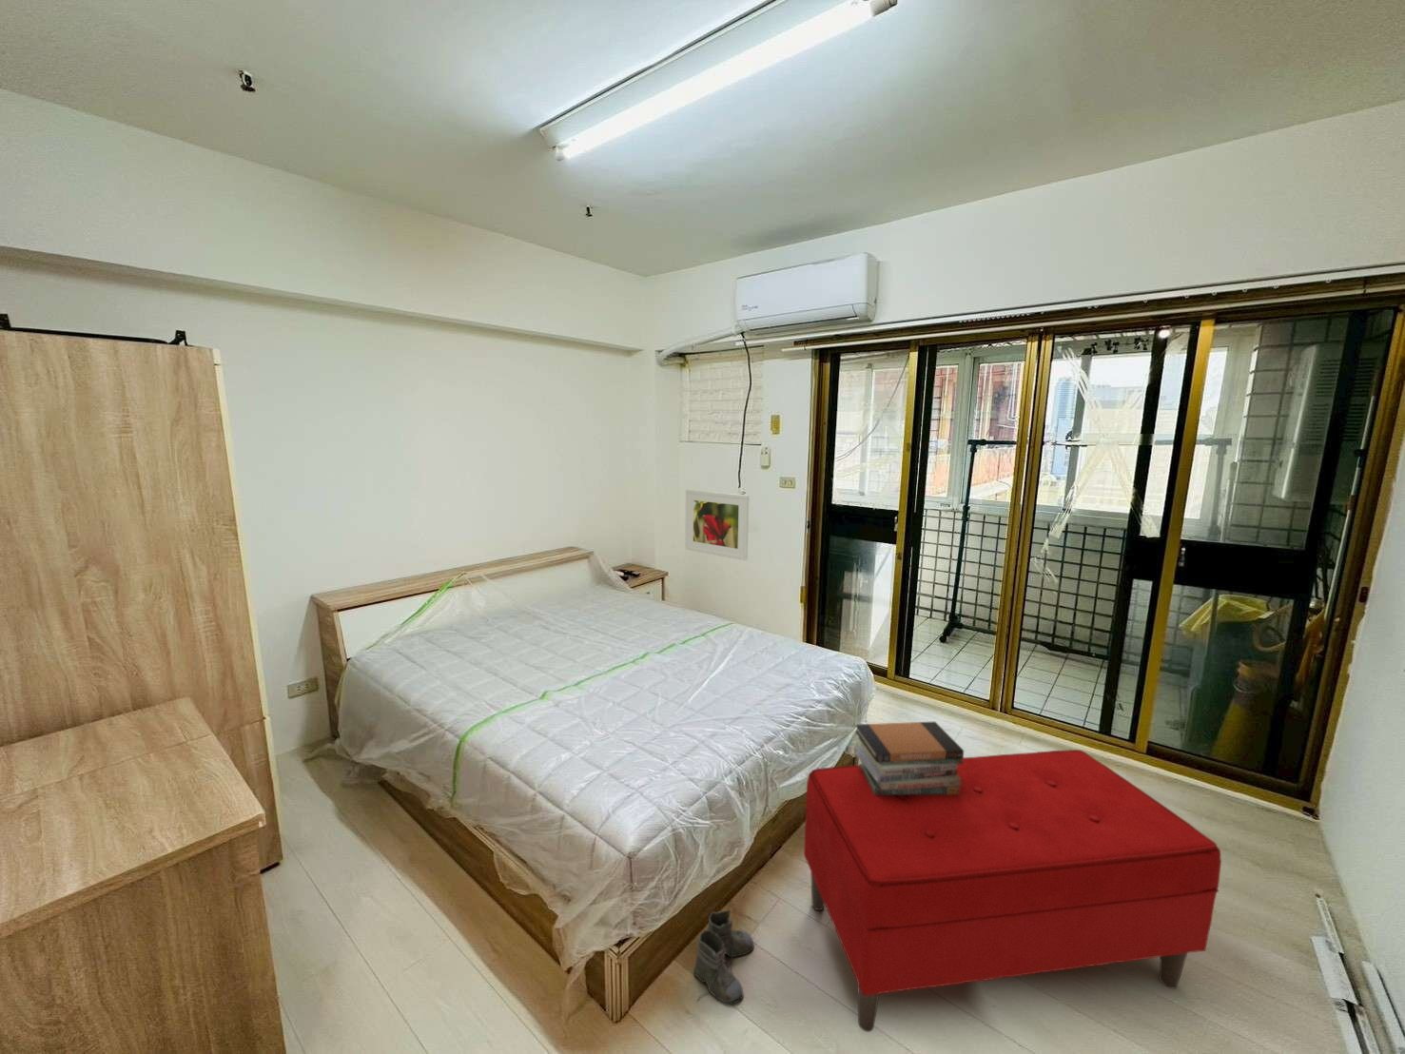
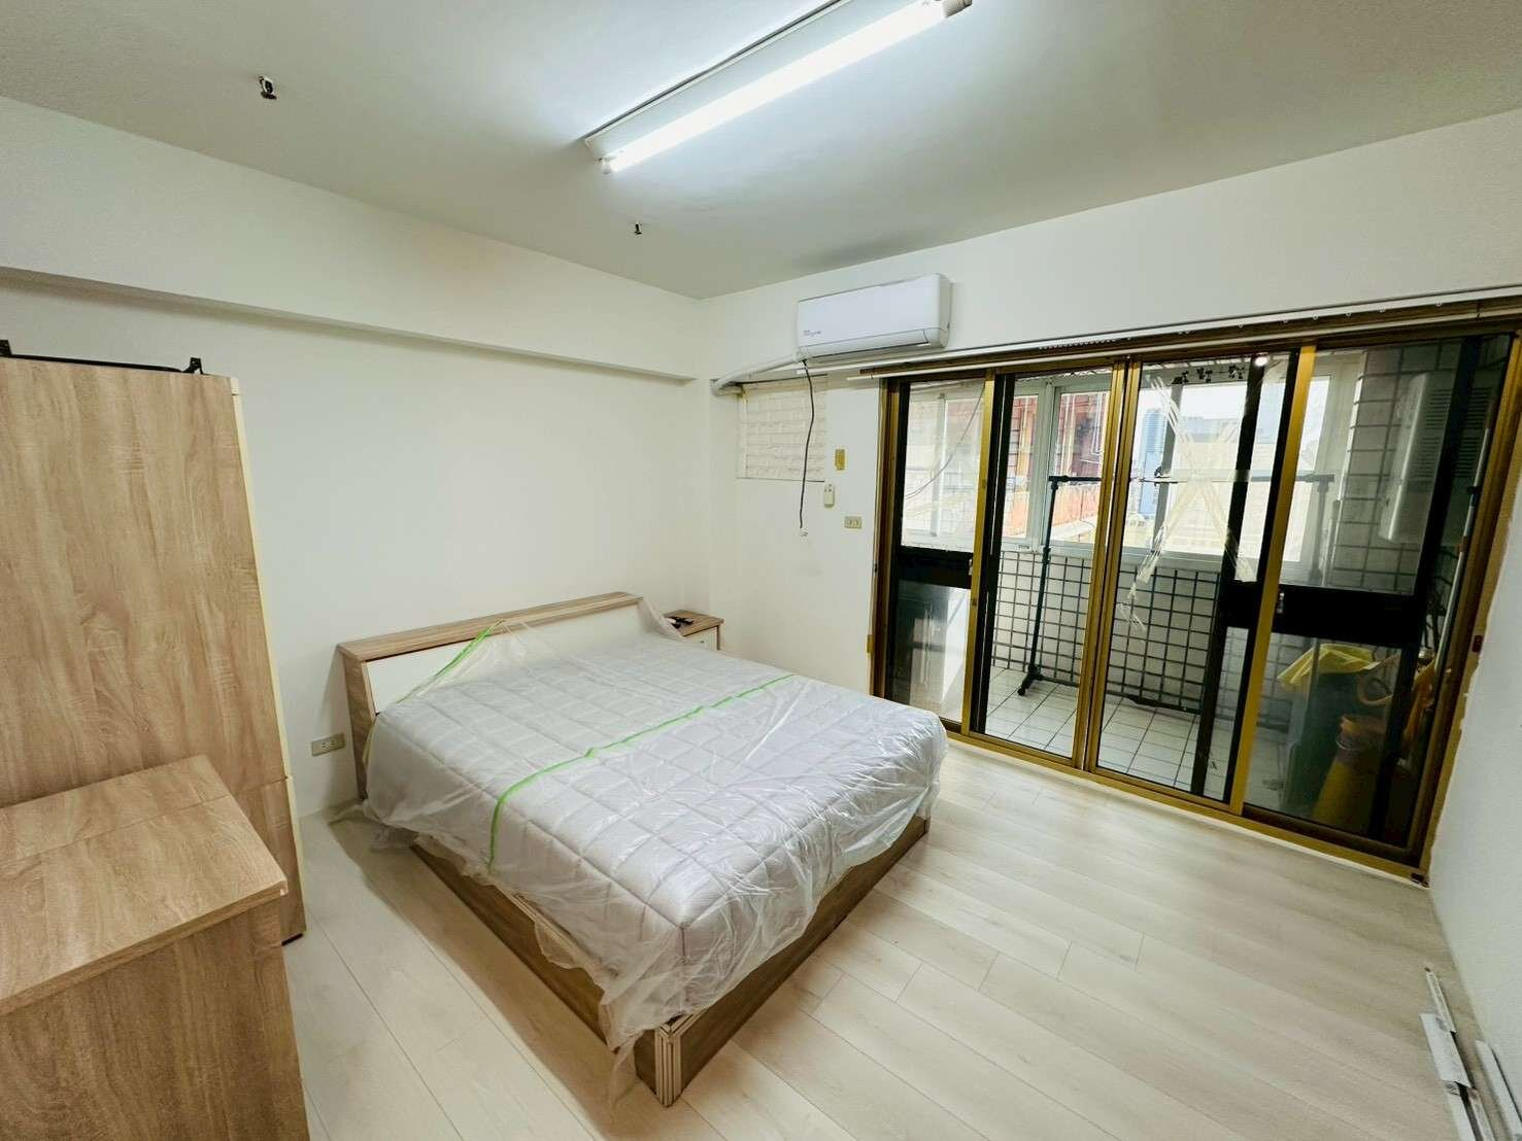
- book stack (906, 757)
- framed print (715, 524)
- boots (724, 950)
- bench (988, 874)
